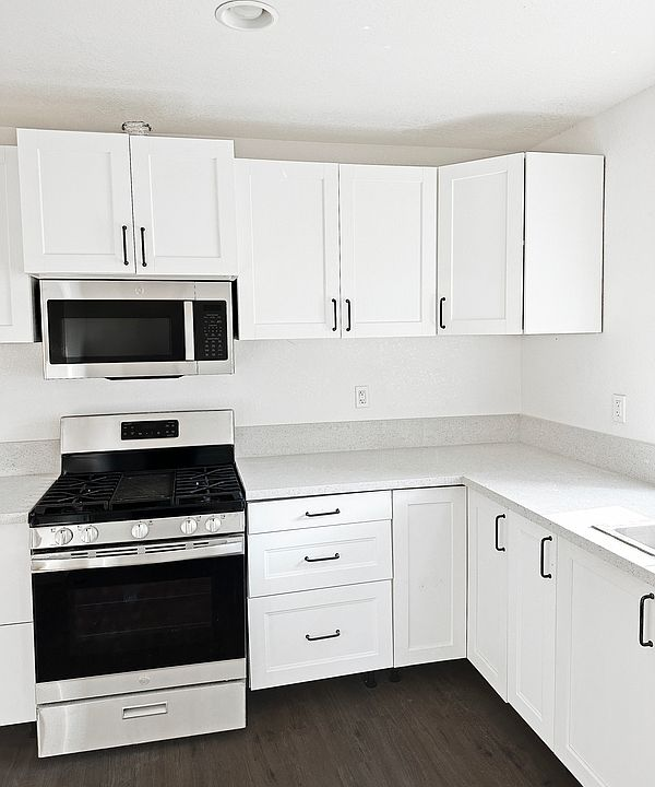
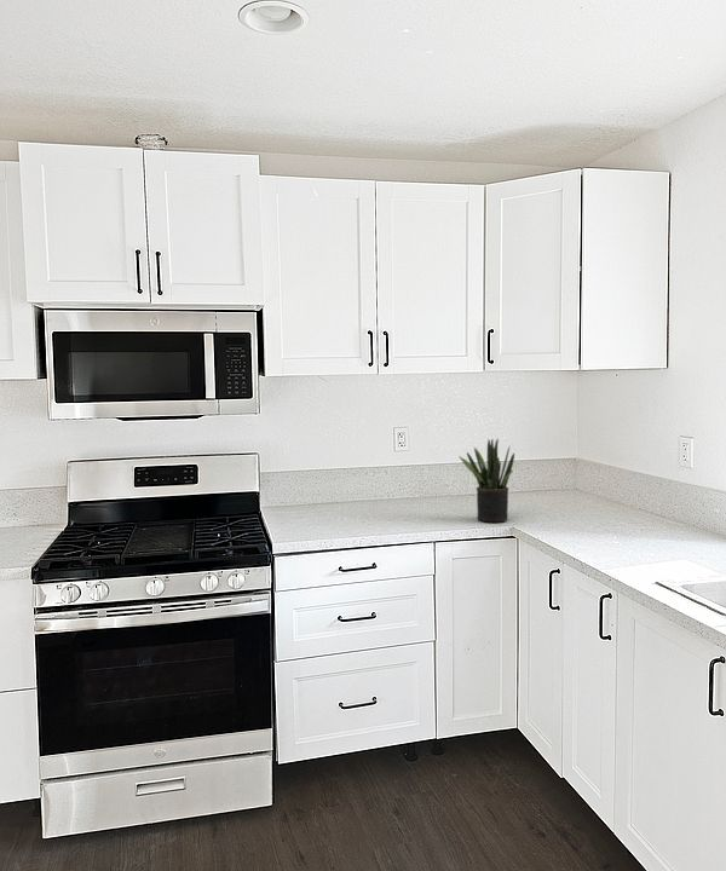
+ potted plant (488, 479)
